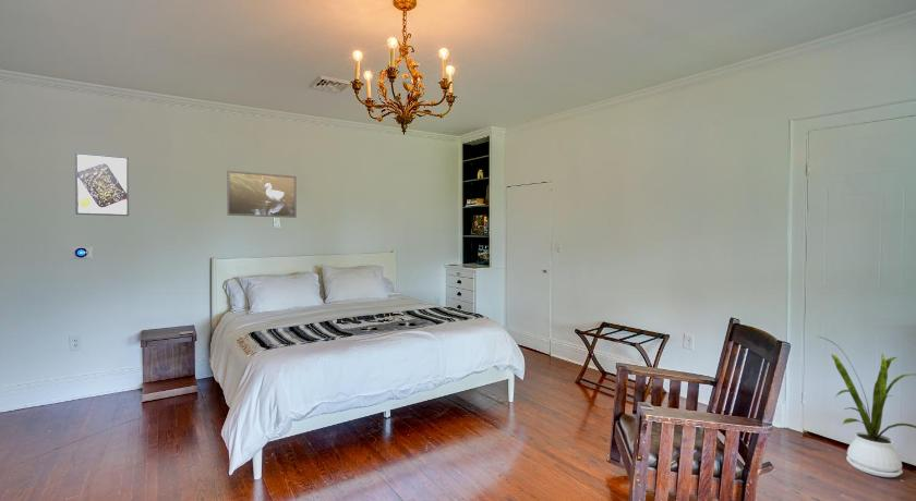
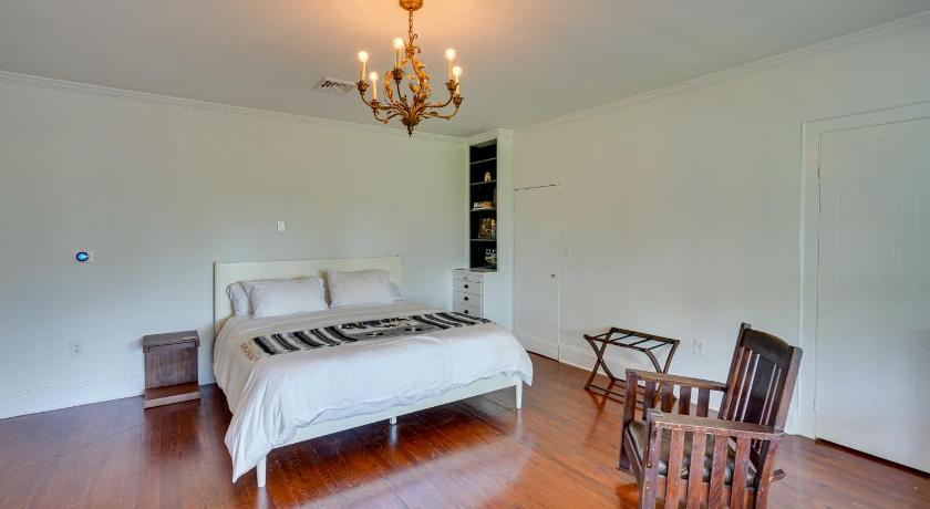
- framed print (263, 195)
- house plant (867, 404)
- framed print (103, 184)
